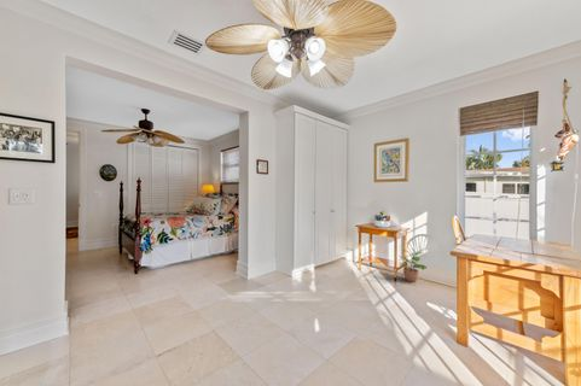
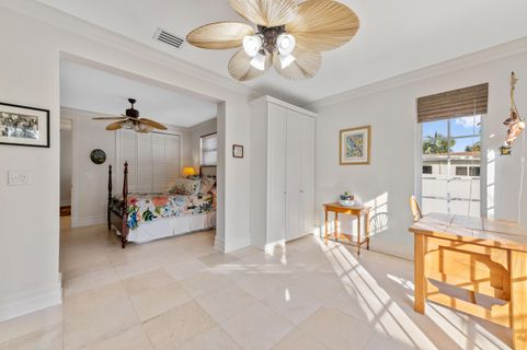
- potted plant (412, 265)
